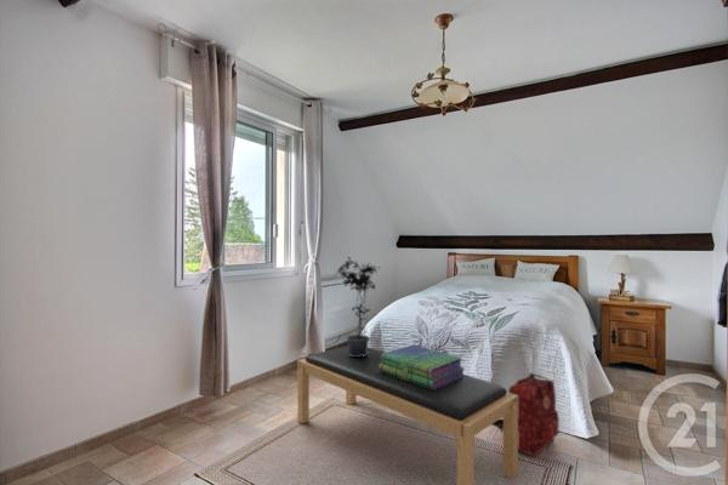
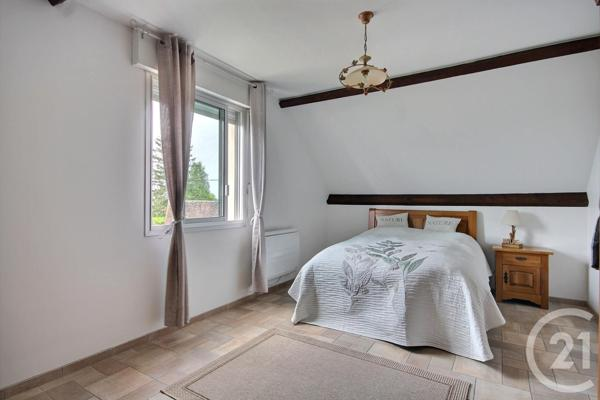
- backpack (527, 407)
- bench (393, 405)
- stack of books (420, 364)
- potted plant (357, 306)
